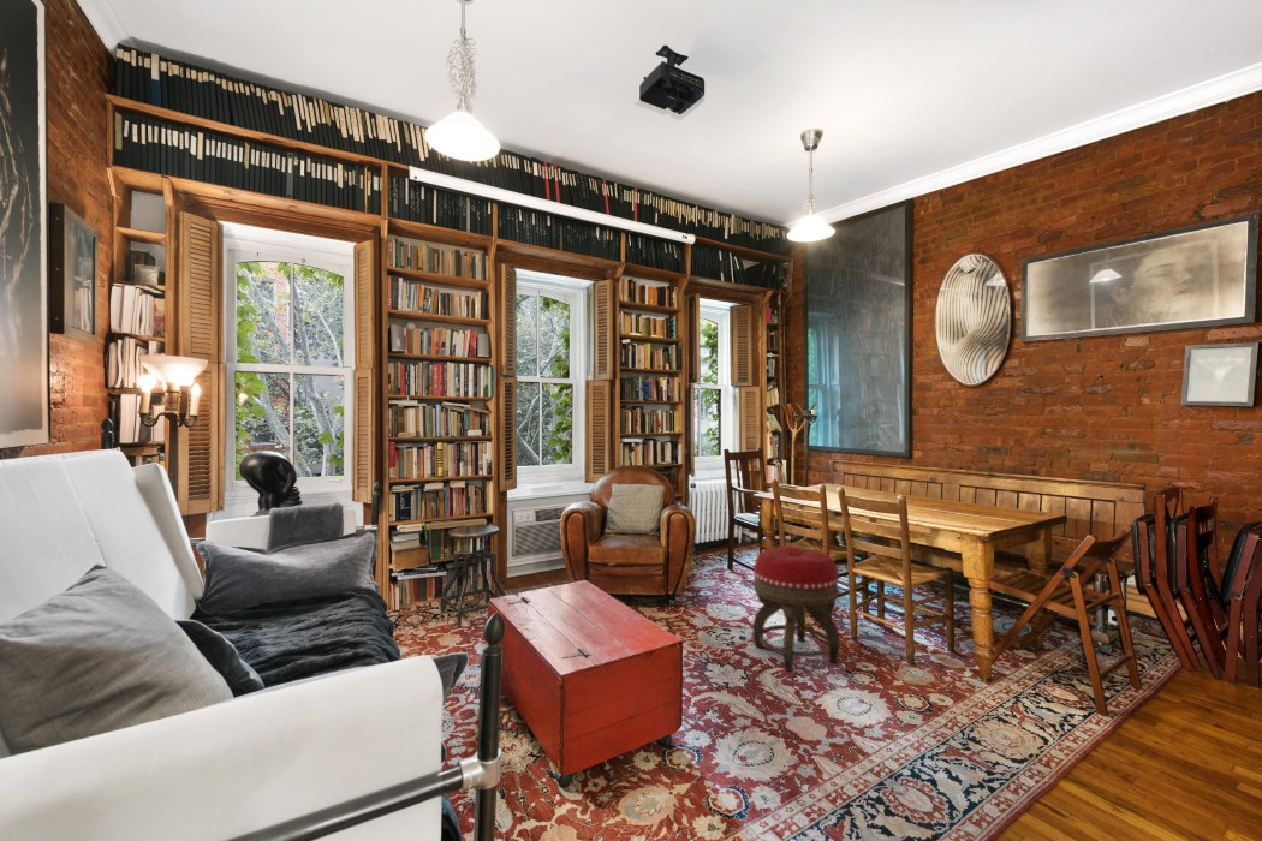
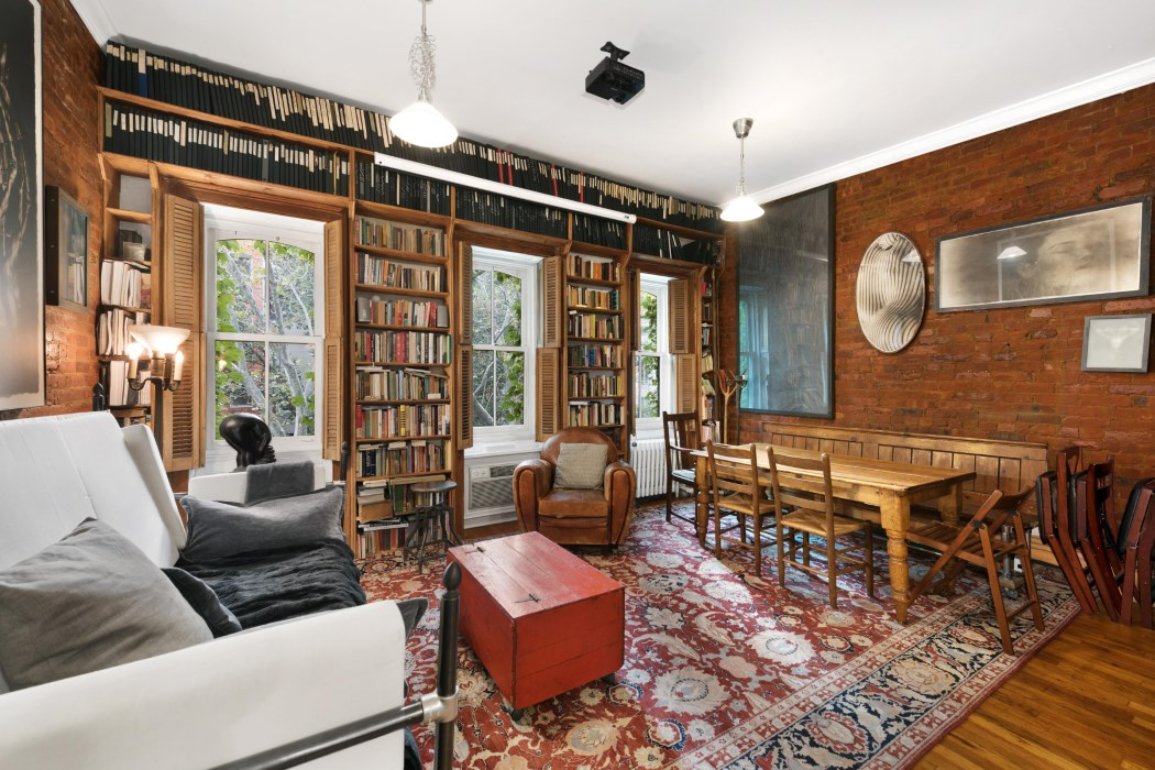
- footstool (794, 602)
